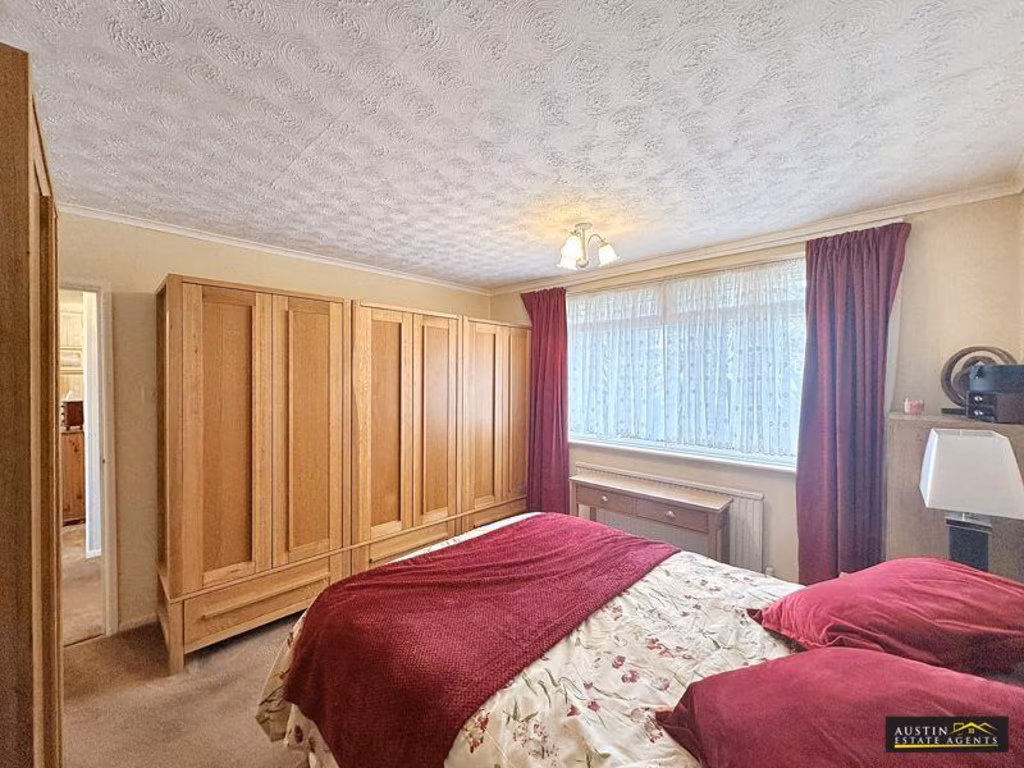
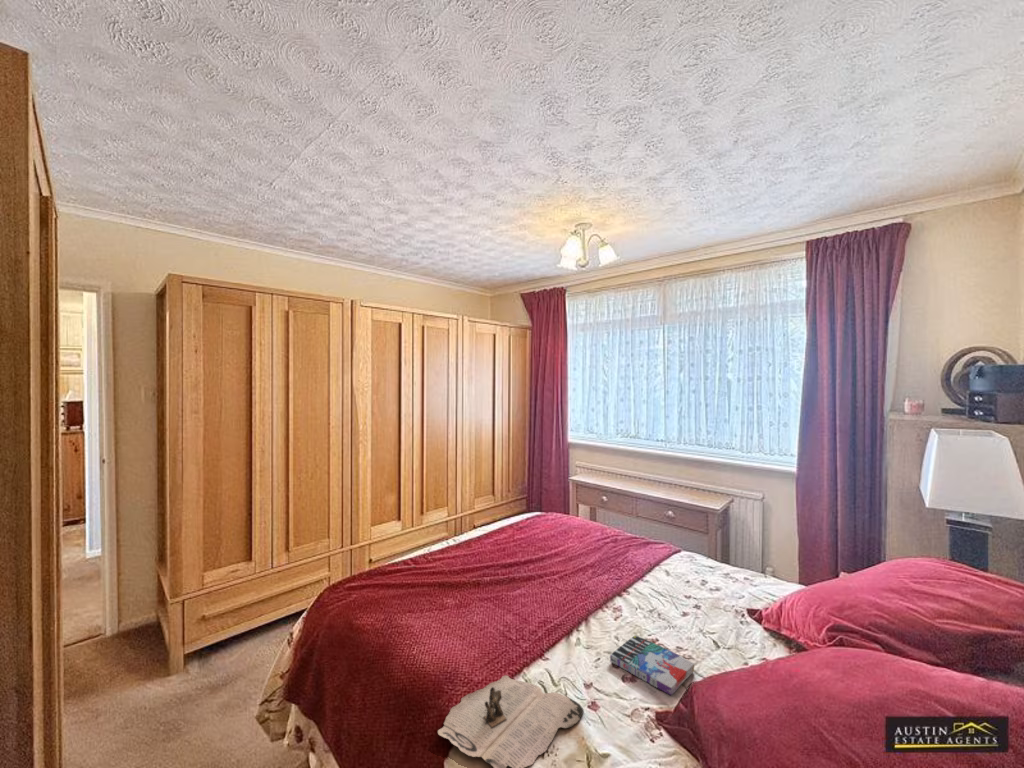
+ magazine (506, 700)
+ book (651, 662)
